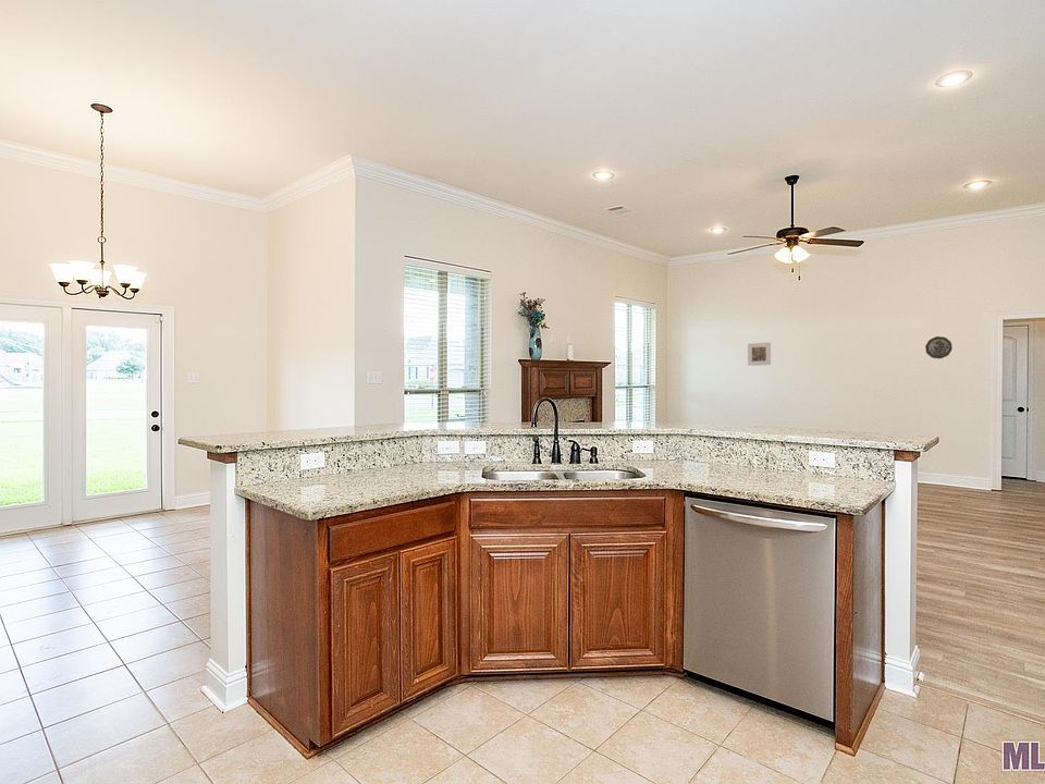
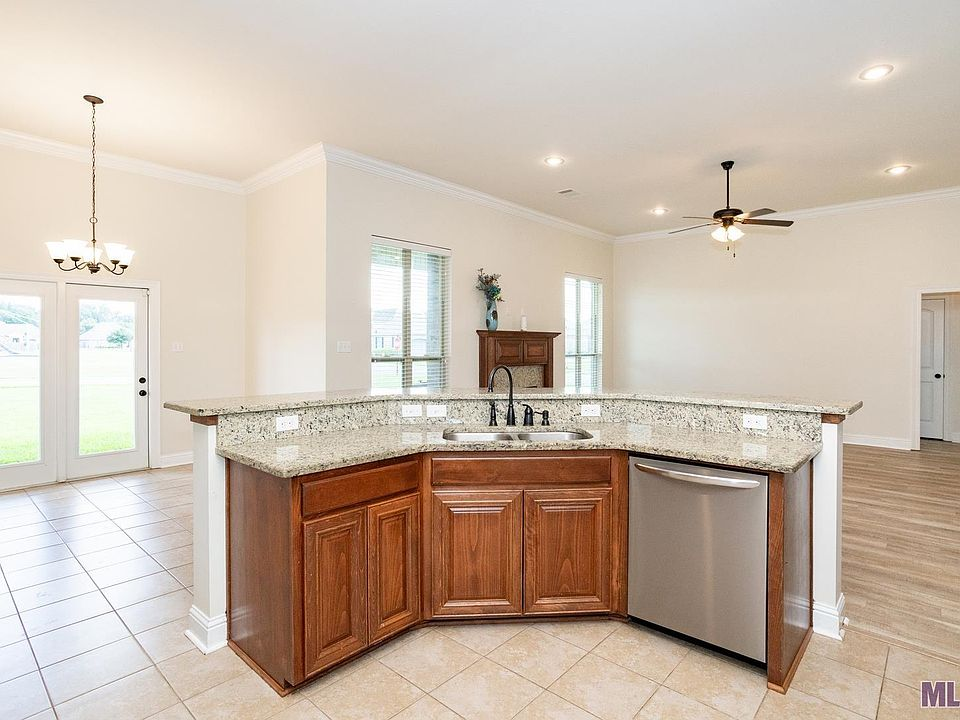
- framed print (759, 354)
- decorative plate (938, 347)
